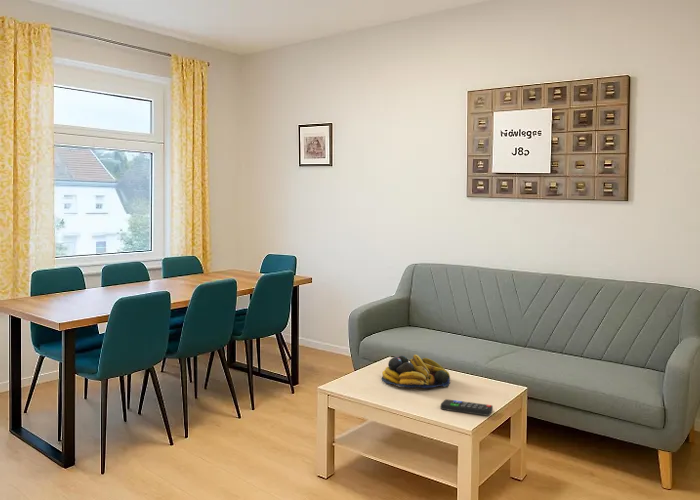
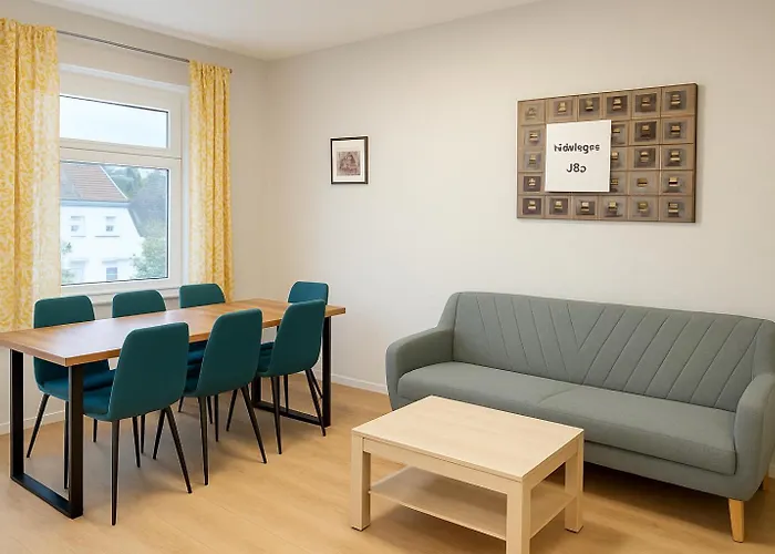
- remote control (466, 406)
- fruit bowl (415, 368)
